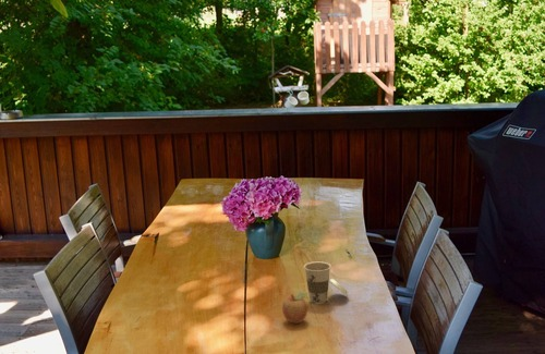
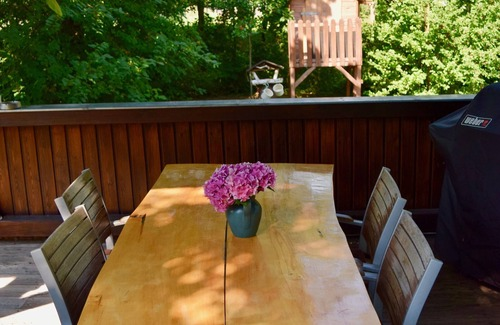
- cup (326, 281)
- fruit (295, 307)
